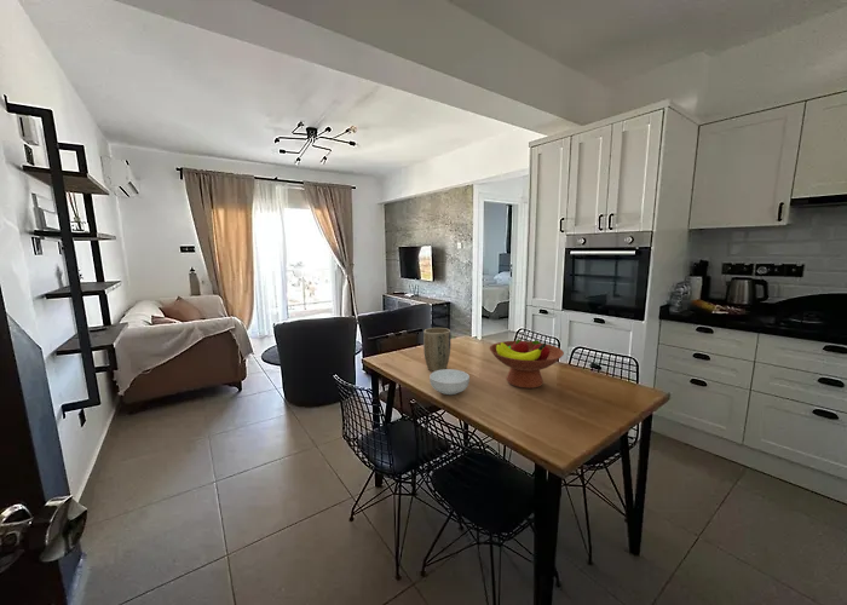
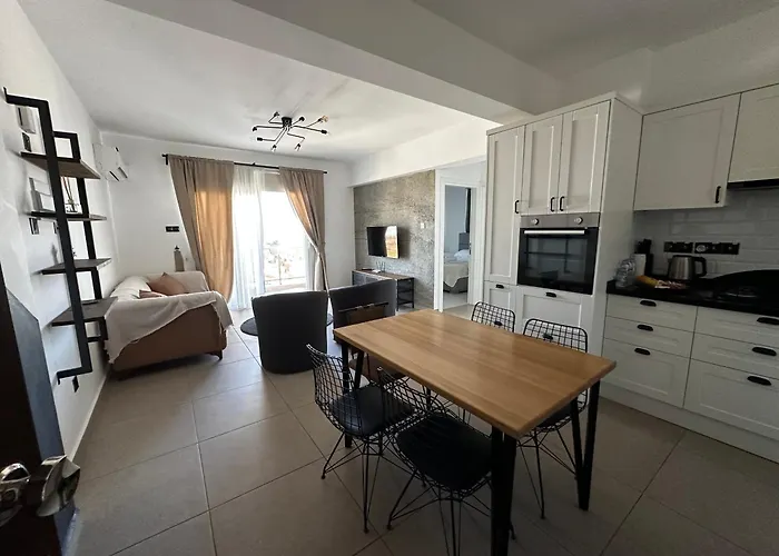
- cereal bowl (449, 382)
- fruit bowl (525, 359)
- plant pot (437, 348)
